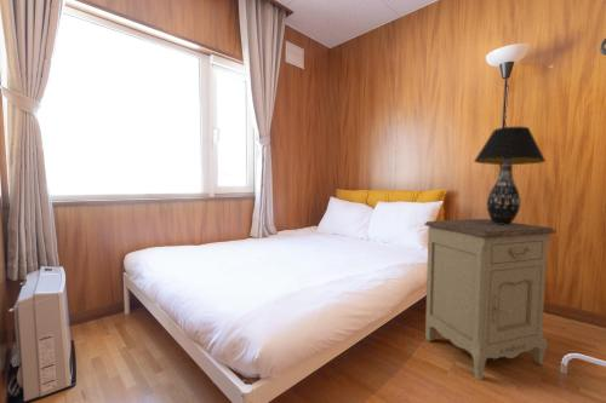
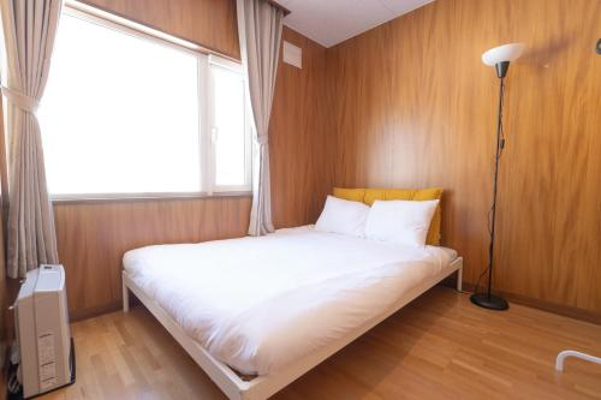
- nightstand (487, 290)
- table lamp (503, 177)
